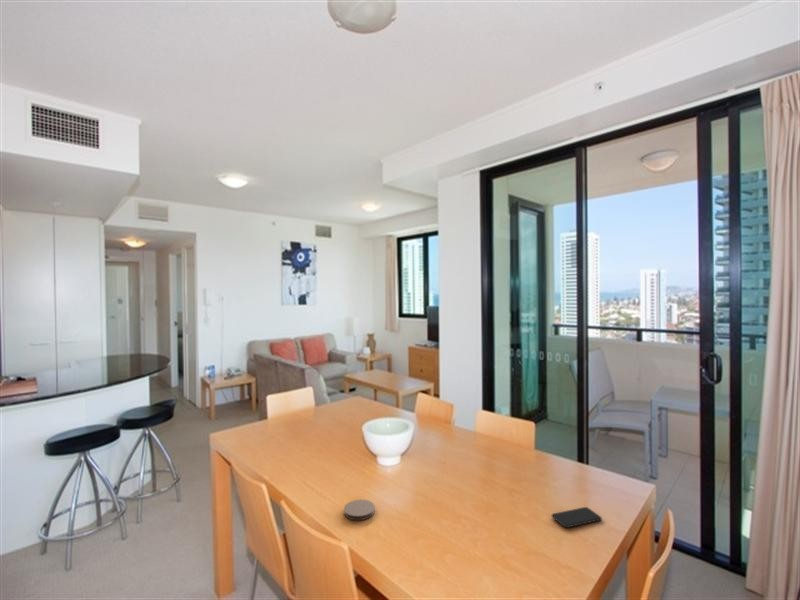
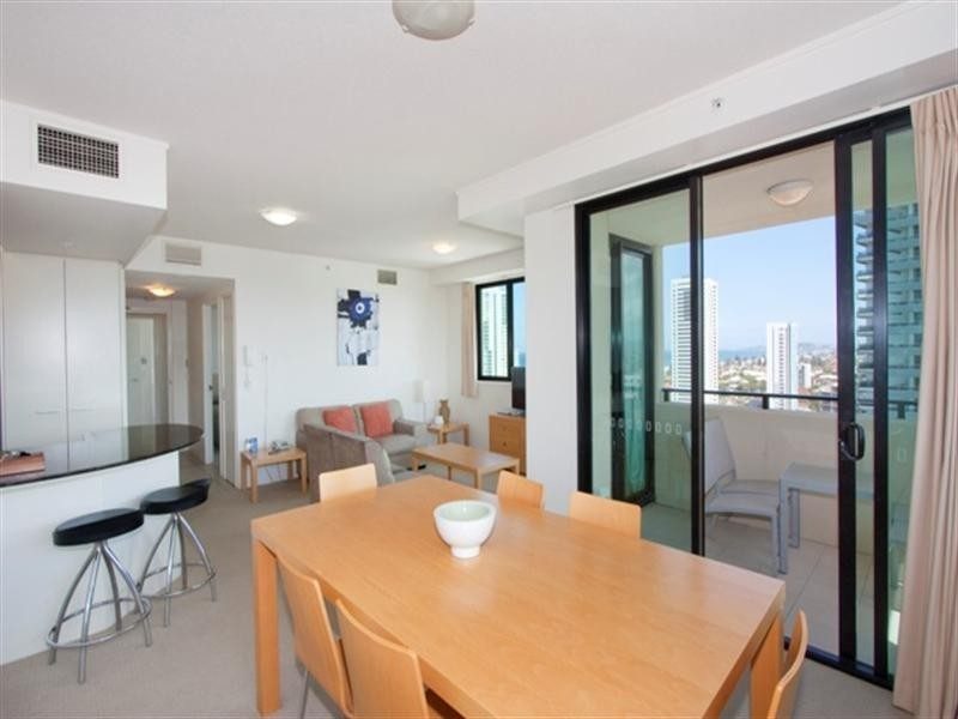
- coaster (359, 509)
- smartphone (576, 516)
